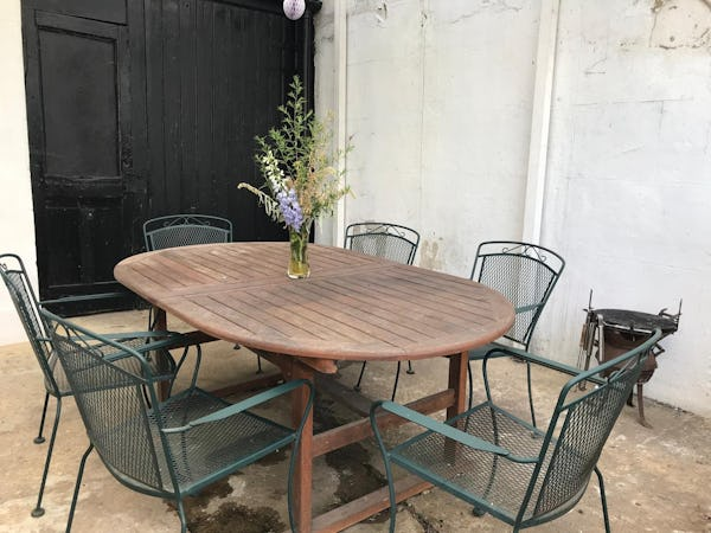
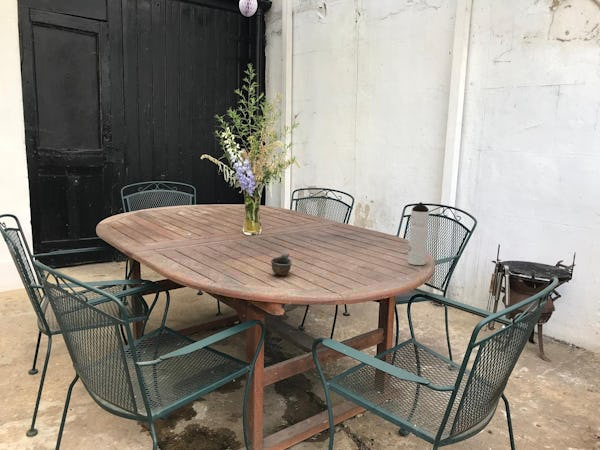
+ water bottle (418, 233)
+ cup (282, 264)
